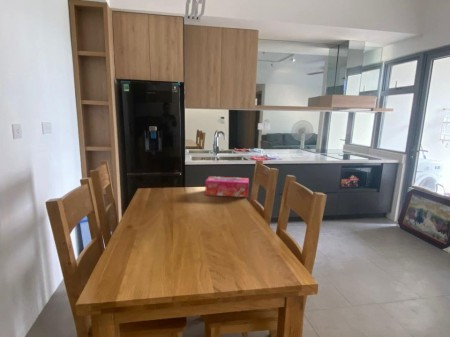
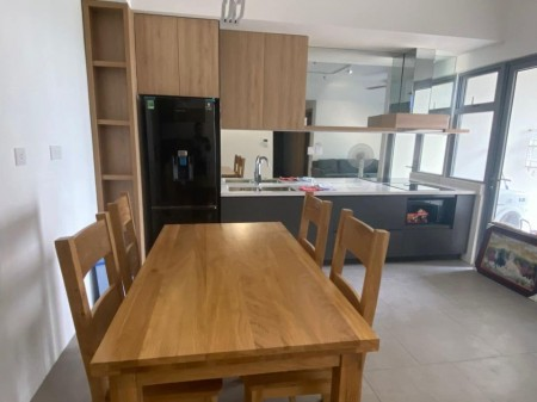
- tissue box (227, 186)
